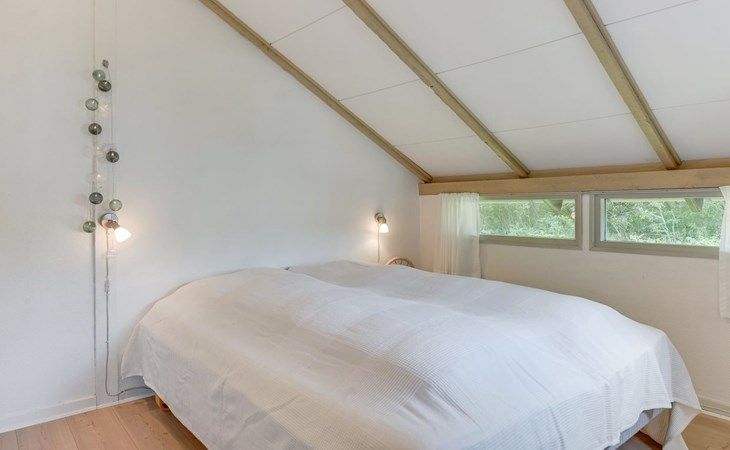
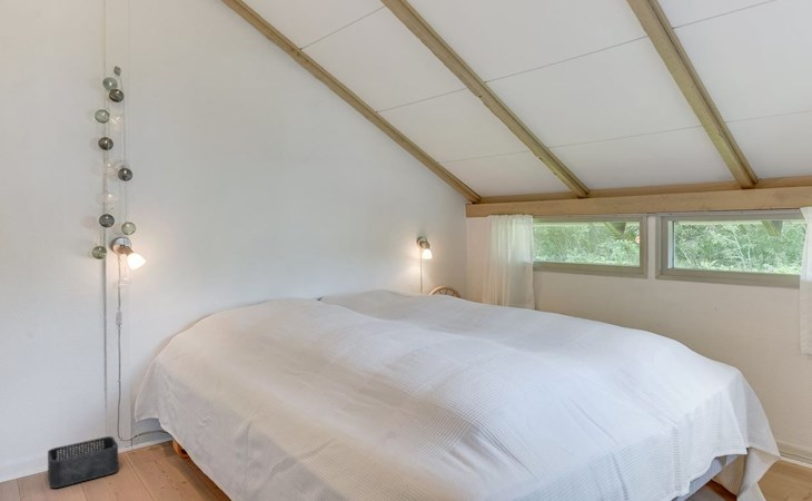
+ storage bin (83, 460)
